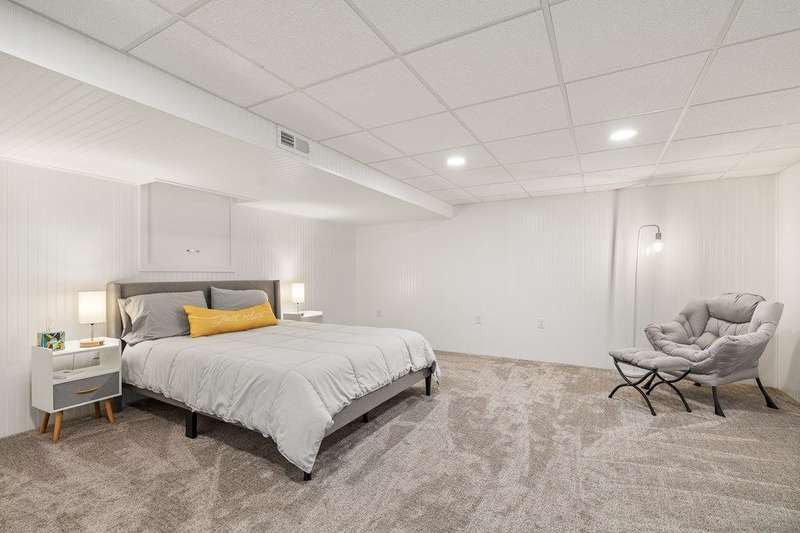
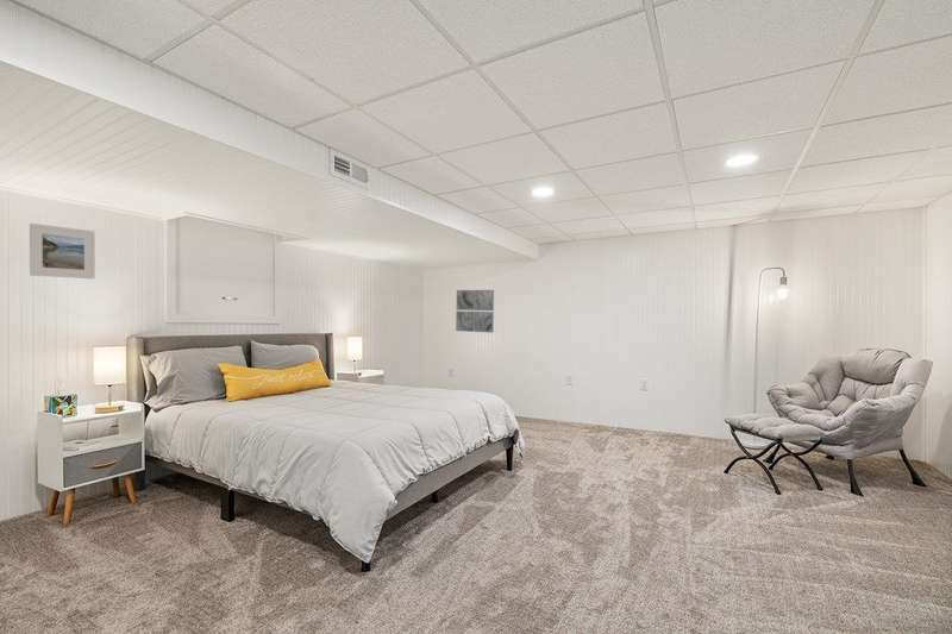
+ wall art (474, 309)
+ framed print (63, 252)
